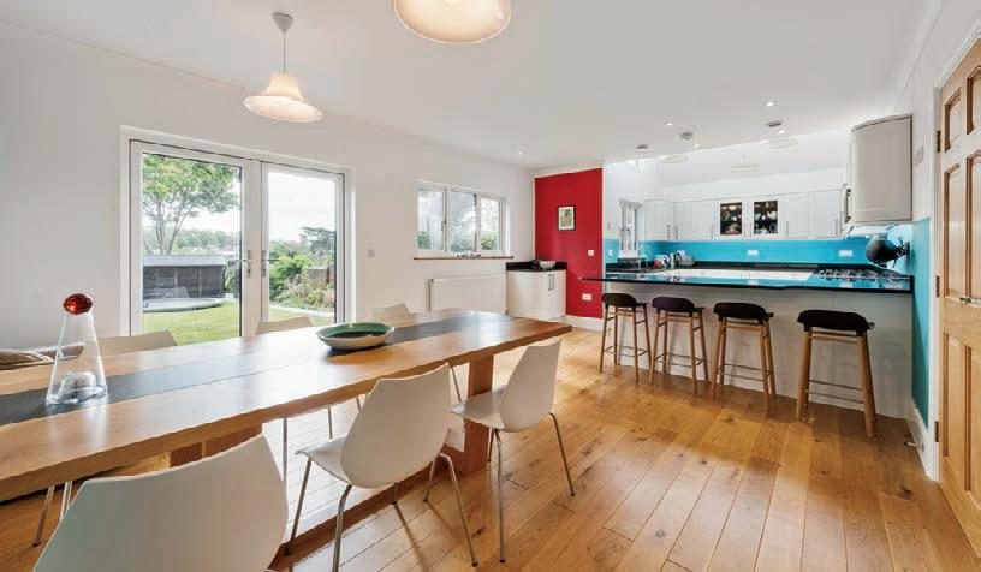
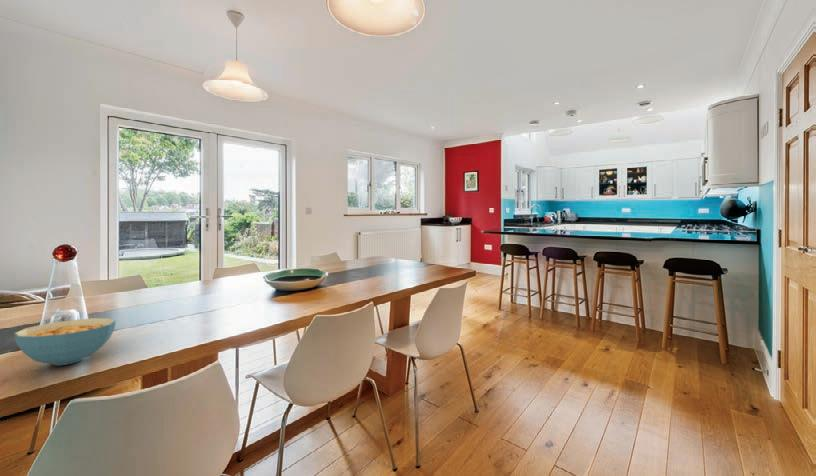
+ cereal bowl (68, 343)
